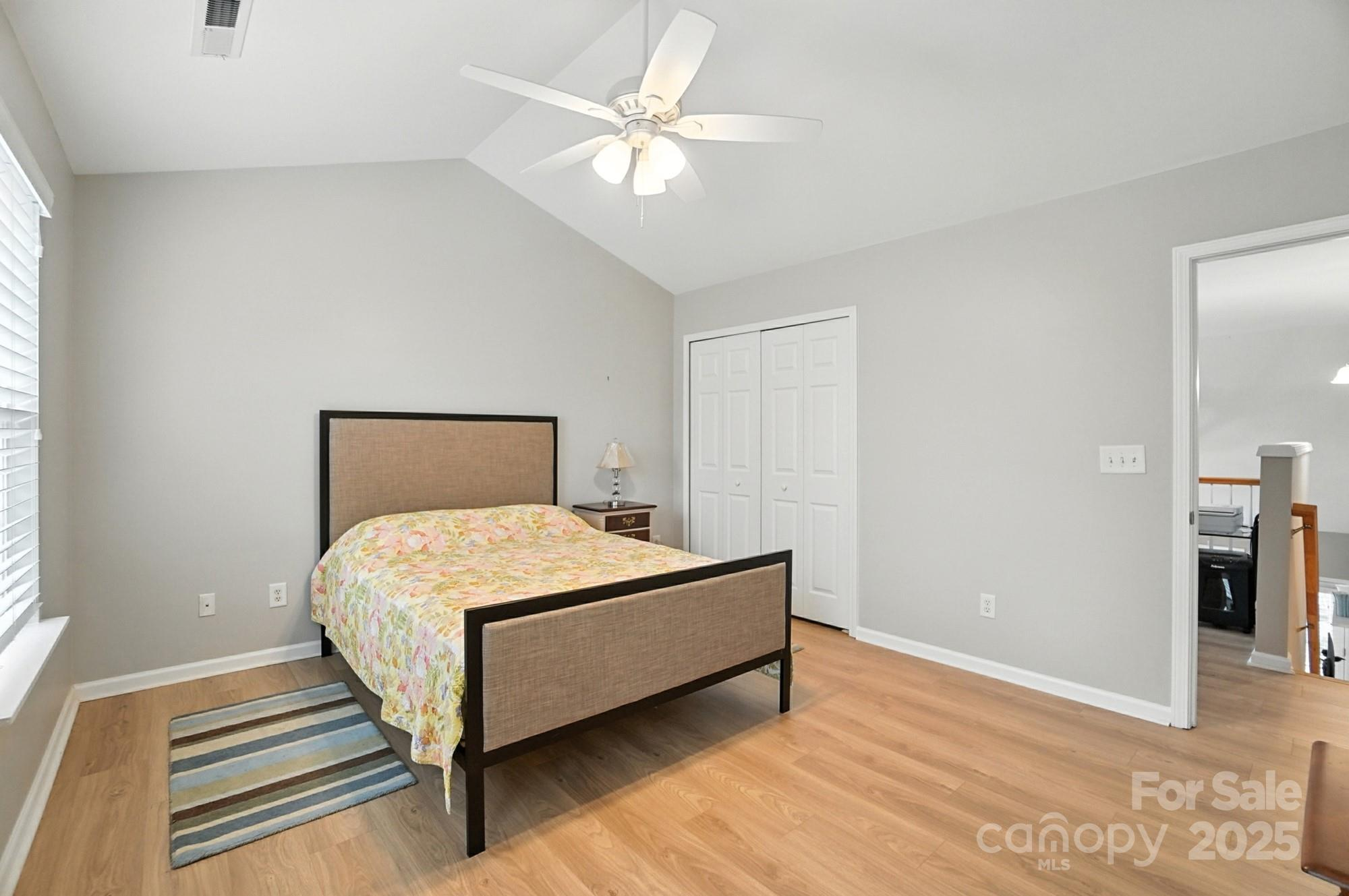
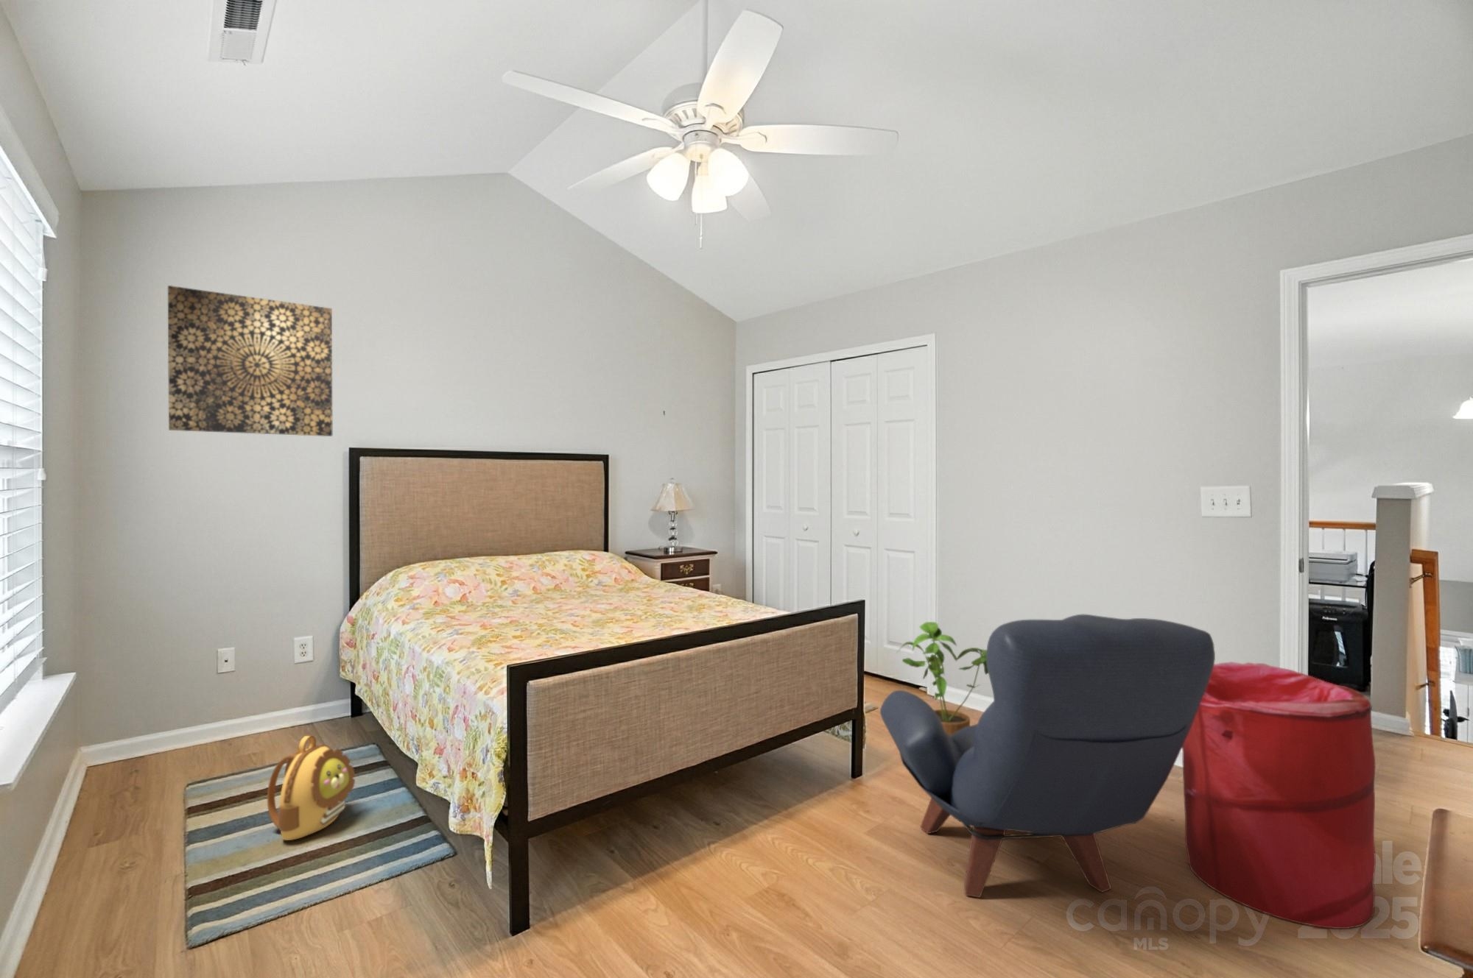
+ backpack (309, 780)
+ armchair (1036, 743)
+ house plant (940, 692)
+ laundry hamper (1270, 780)
+ wall art (254, 366)
